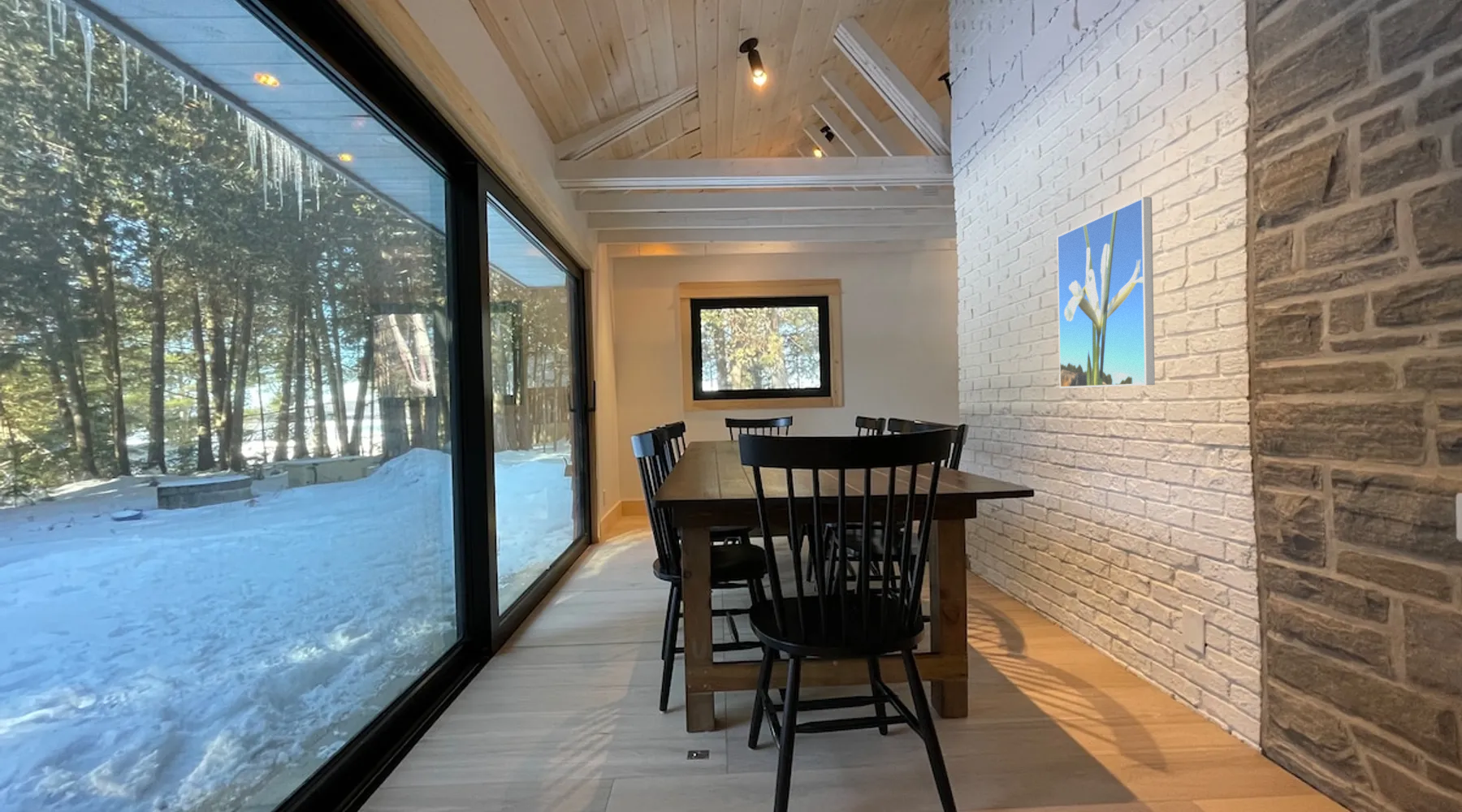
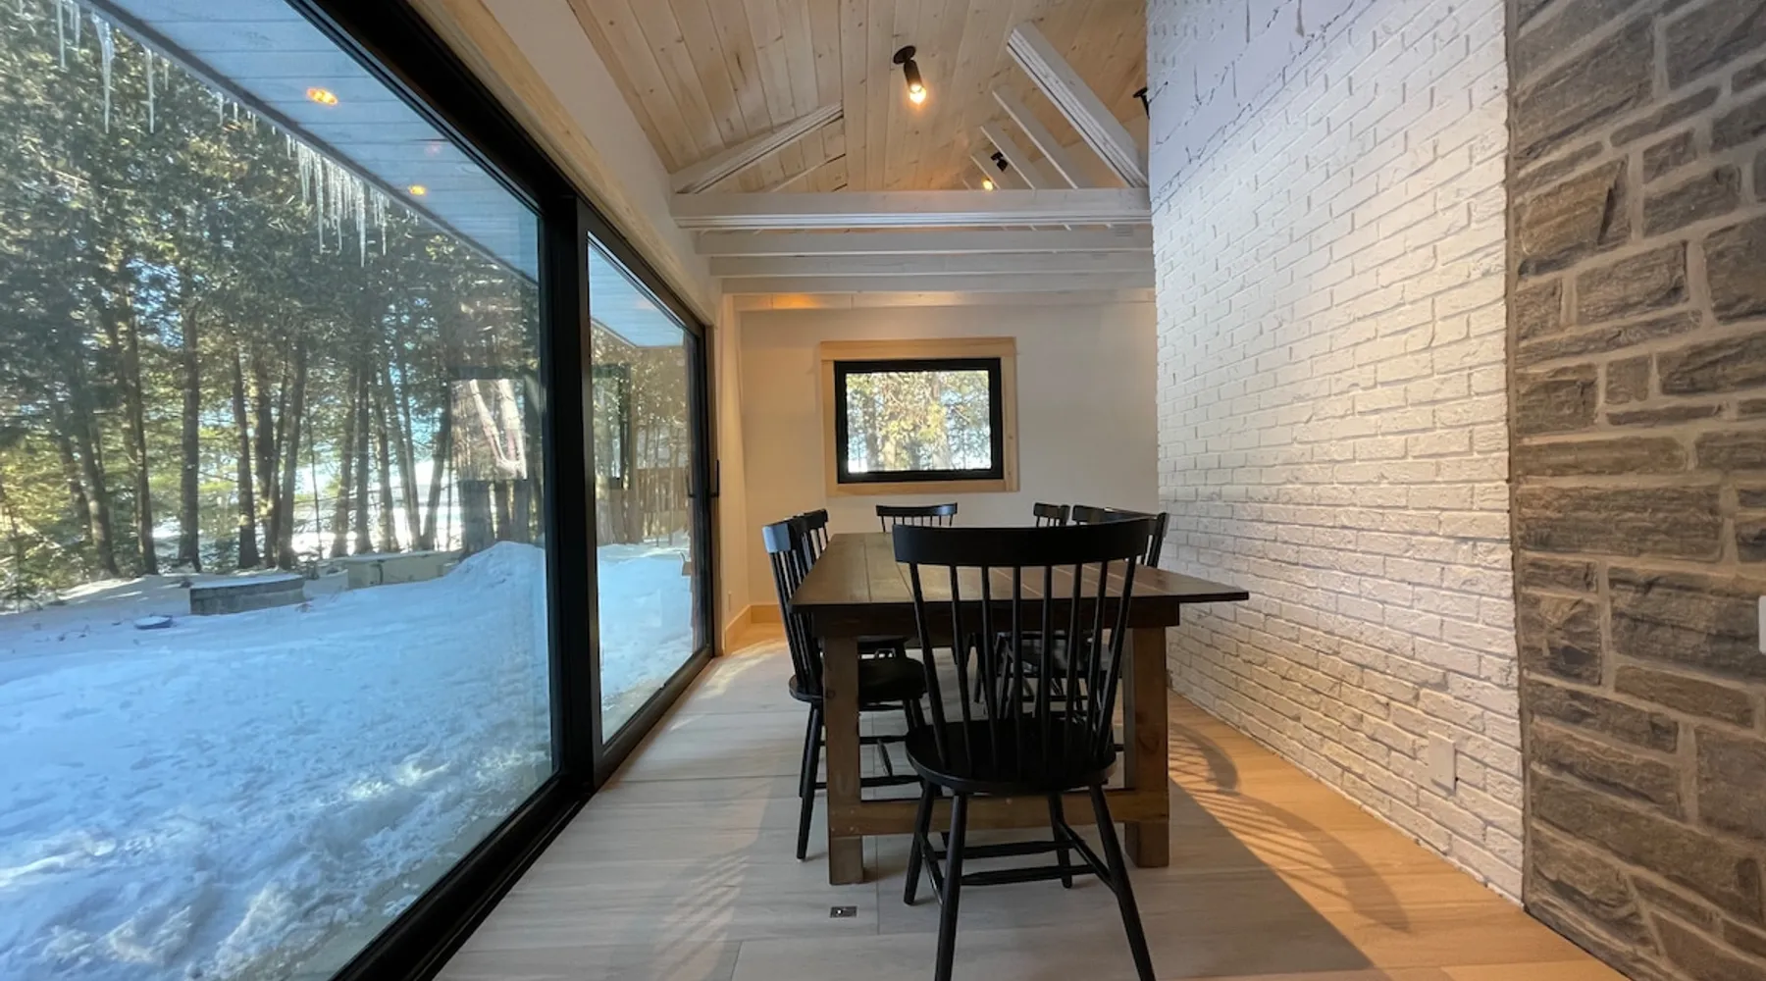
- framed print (1101, 302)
